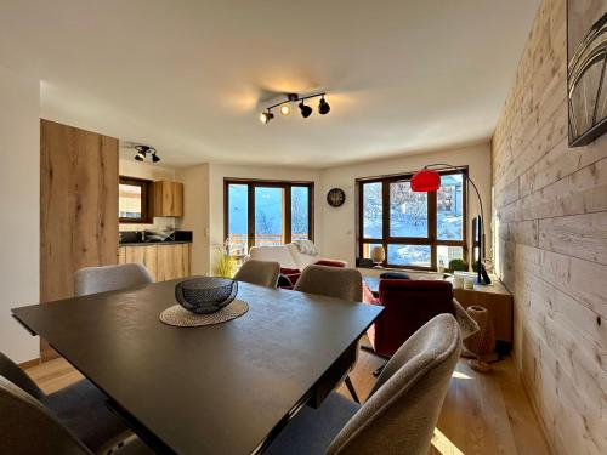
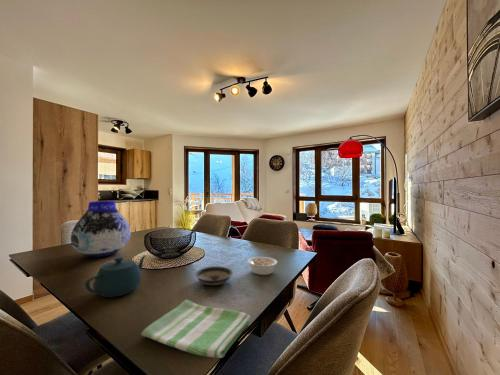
+ saucer (214, 277)
+ dish towel (199, 324)
+ teapot (120, 273)
+ vase (102, 228)
+ legume (263, 265)
